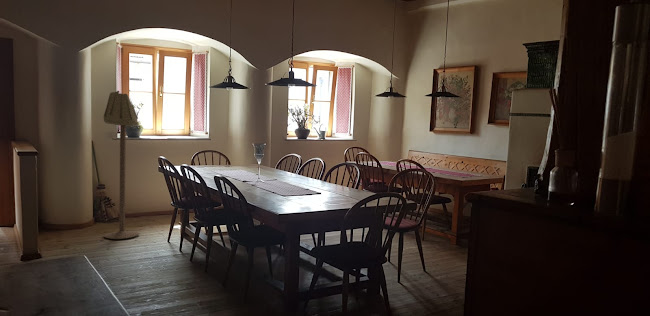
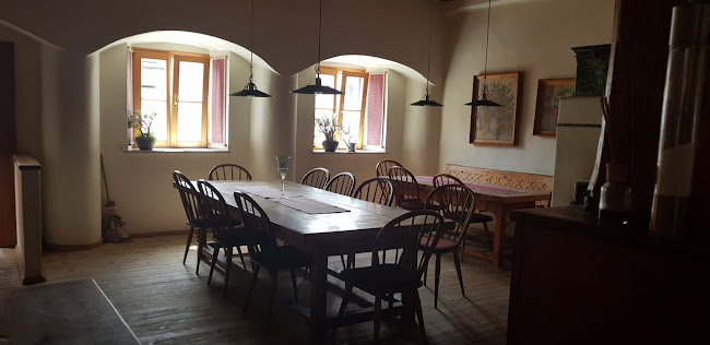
- floor lamp (121, 163)
